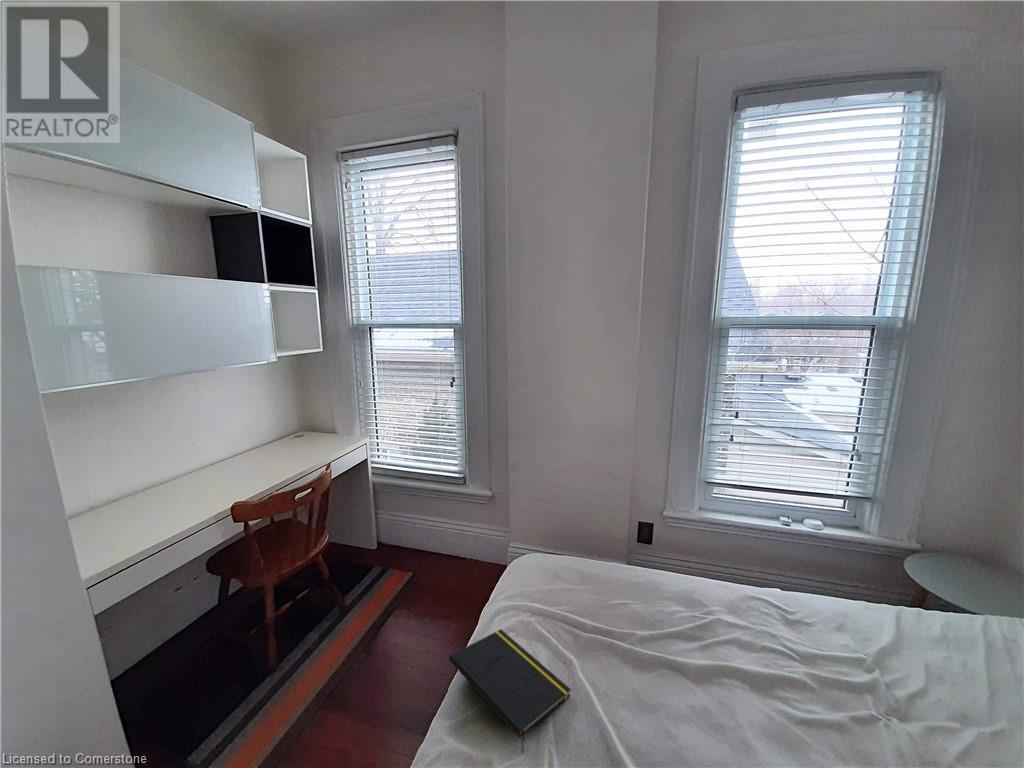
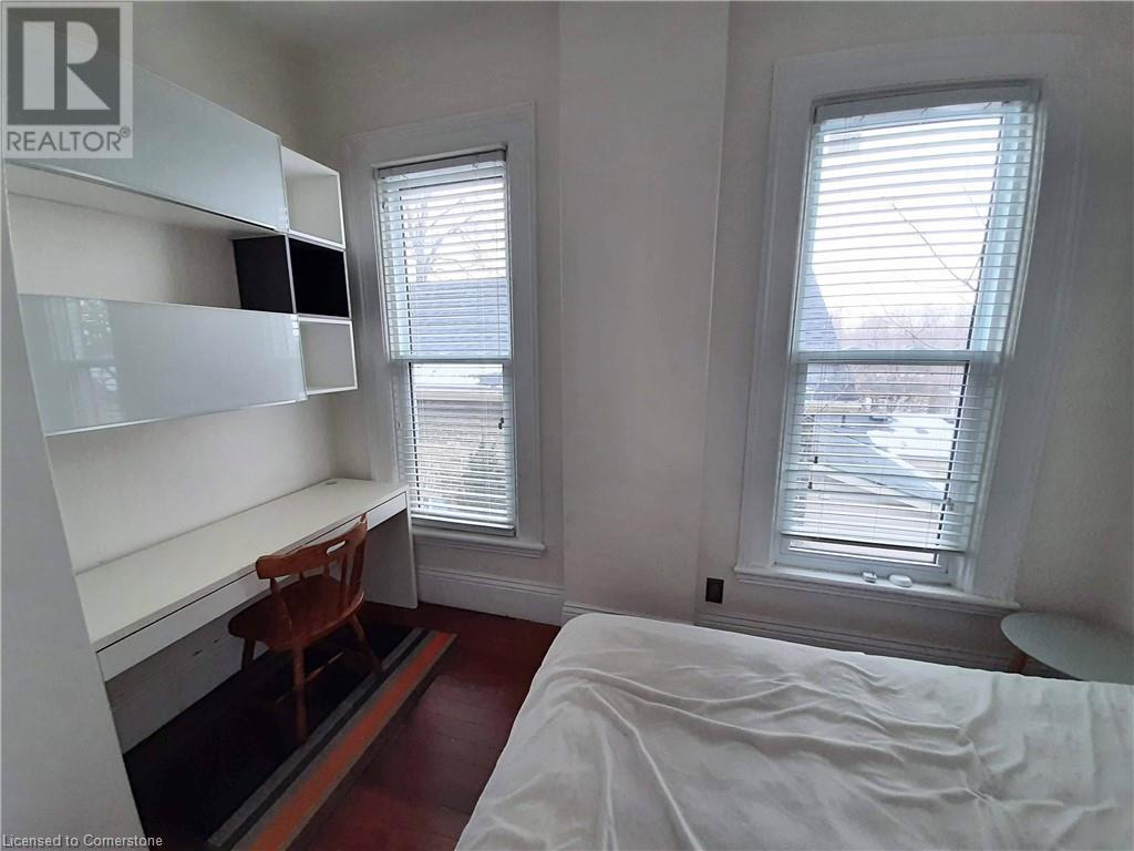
- notepad (508, 674)
